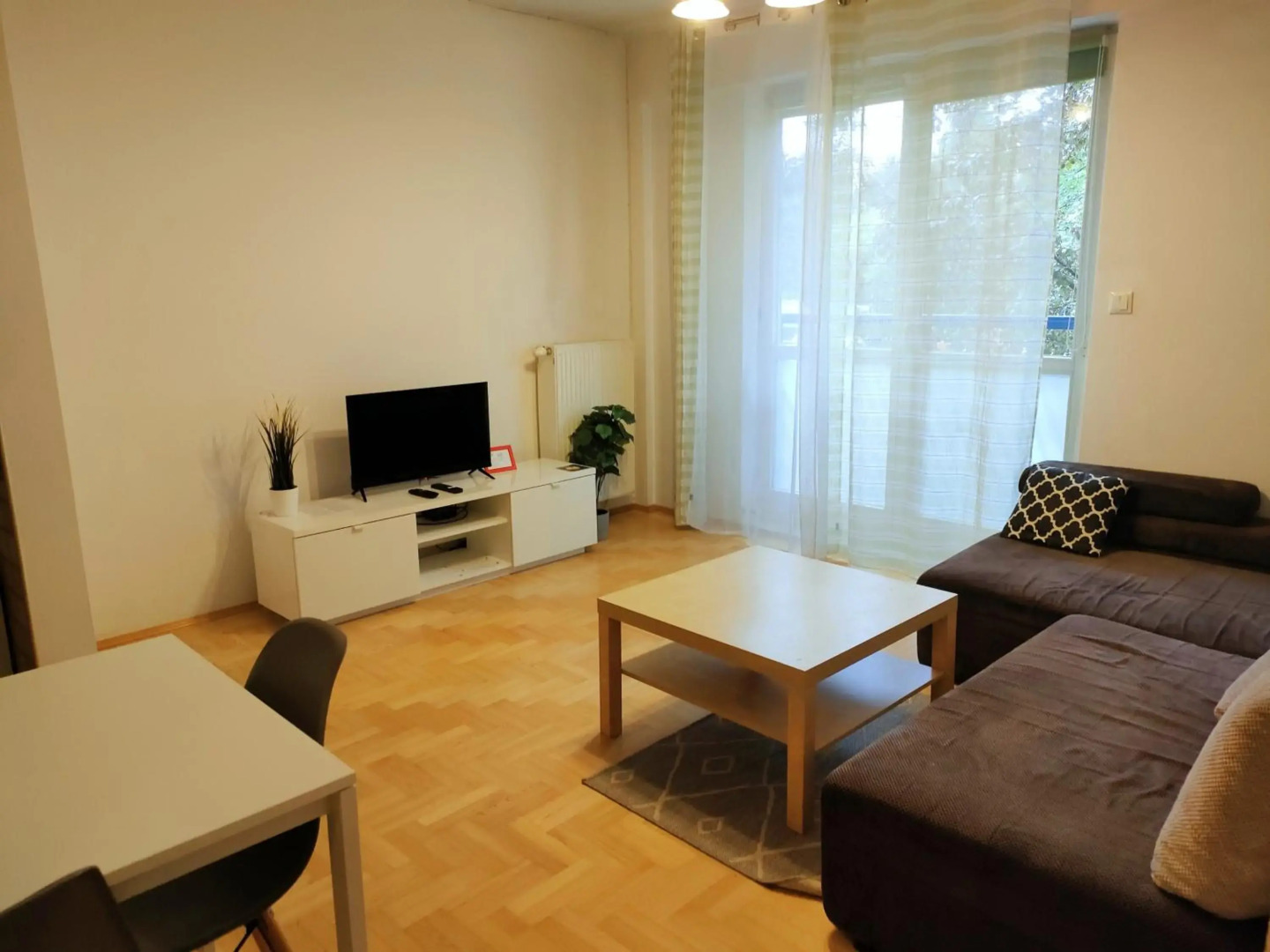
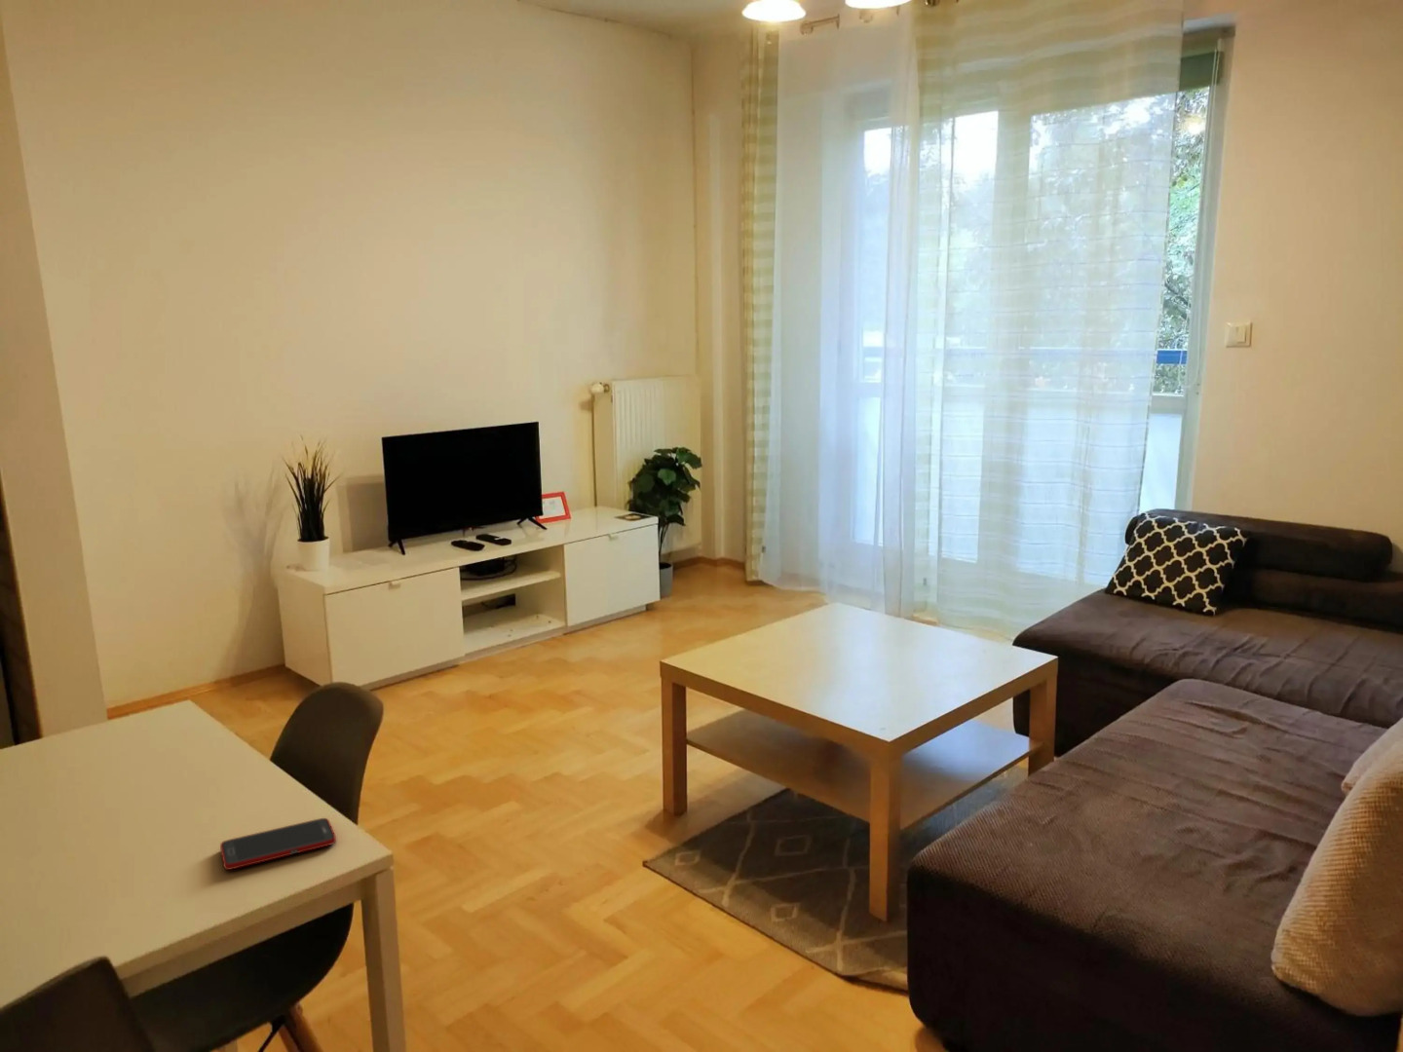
+ cell phone (277, 842)
